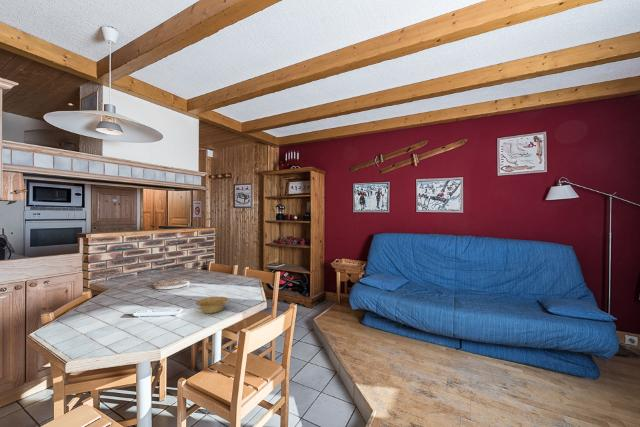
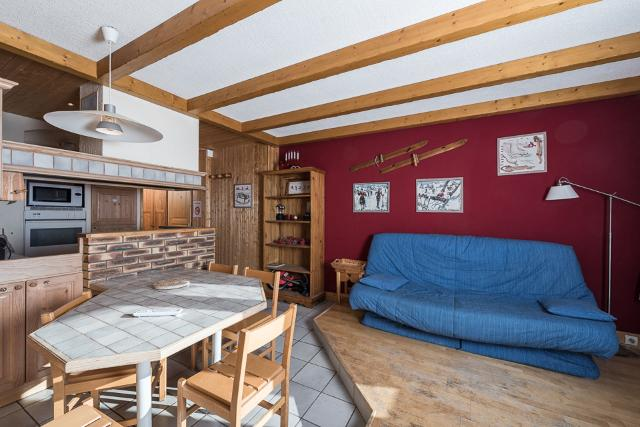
- bowl (212, 305)
